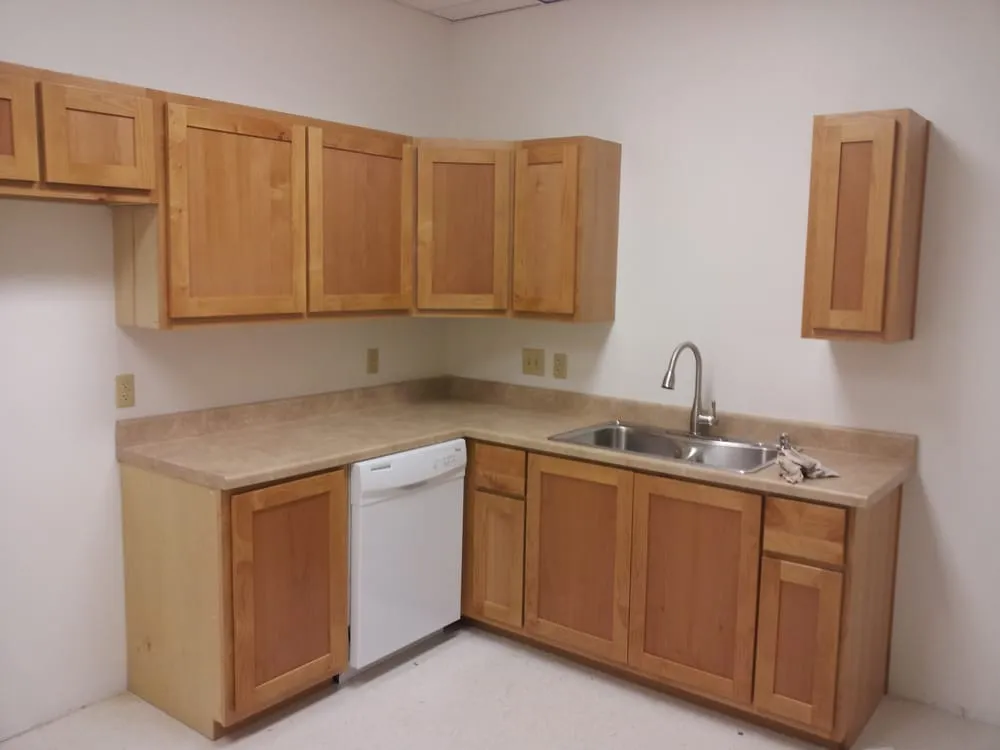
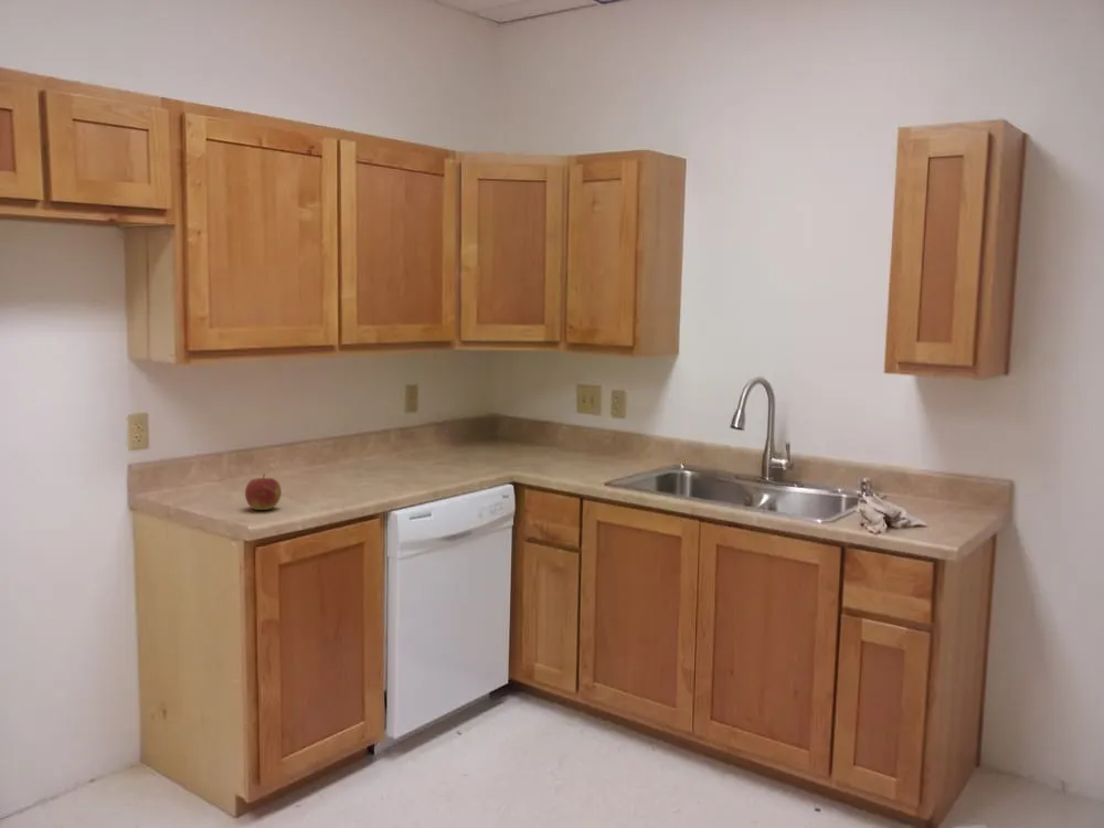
+ apple (263, 491)
